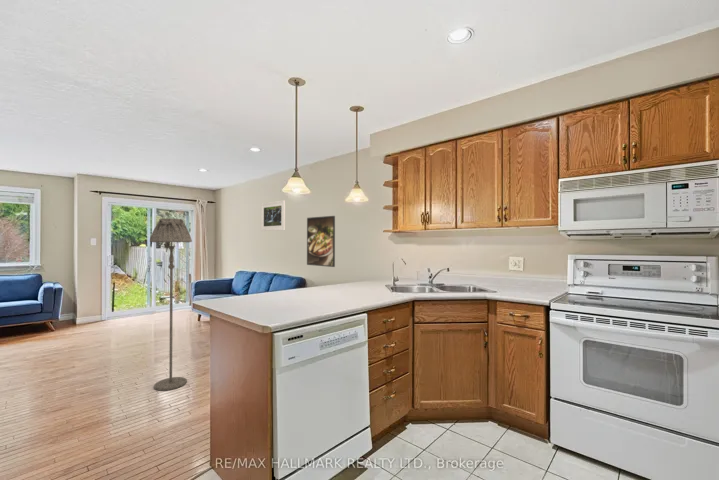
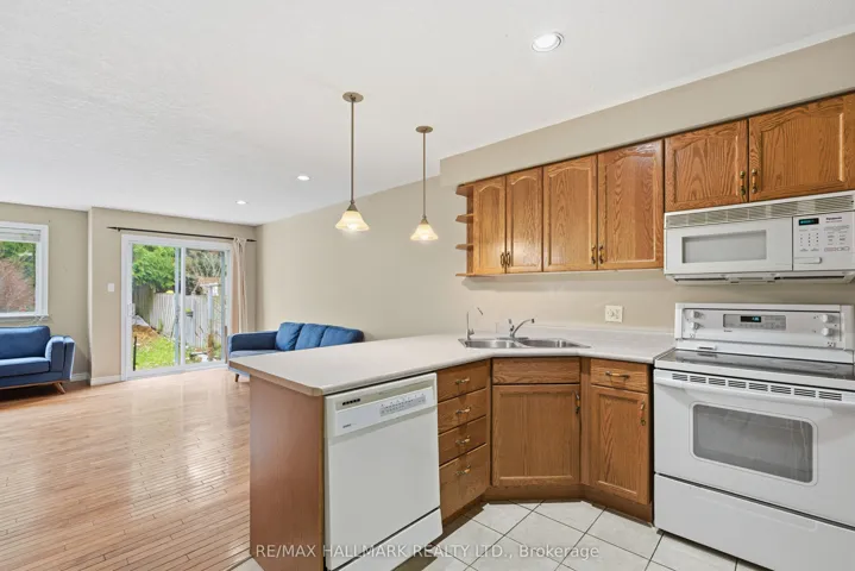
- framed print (272, 216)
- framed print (320, 241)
- floor lamp (170, 301)
